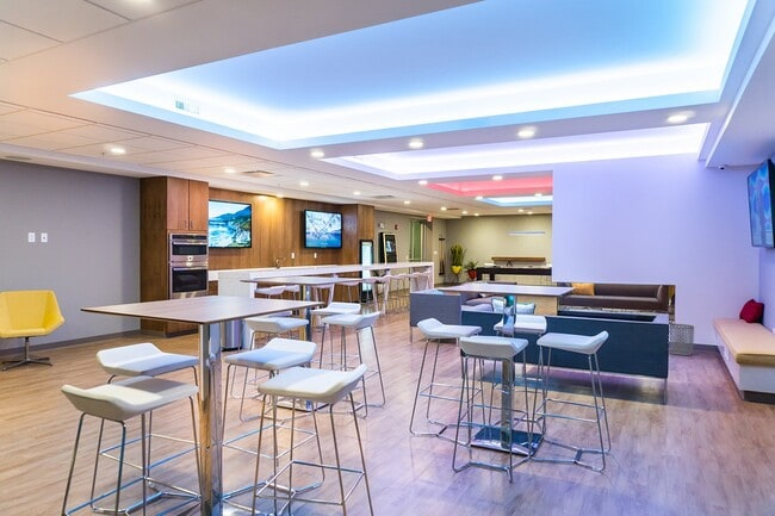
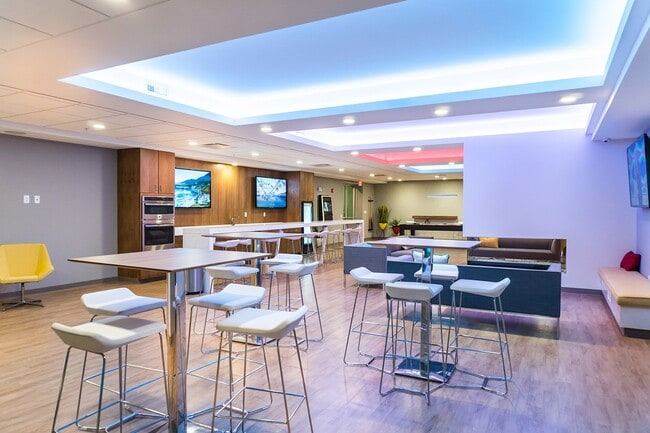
- waste bin (680, 338)
